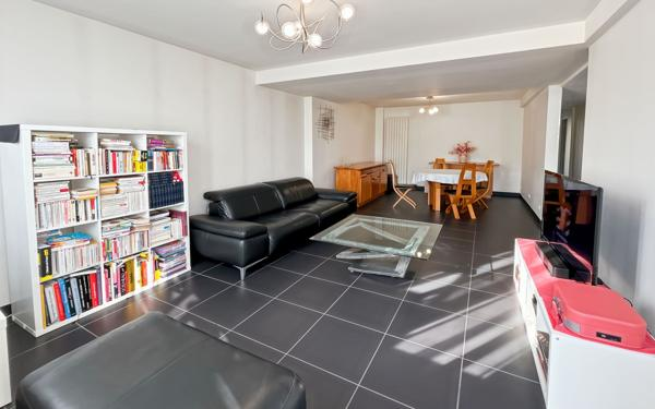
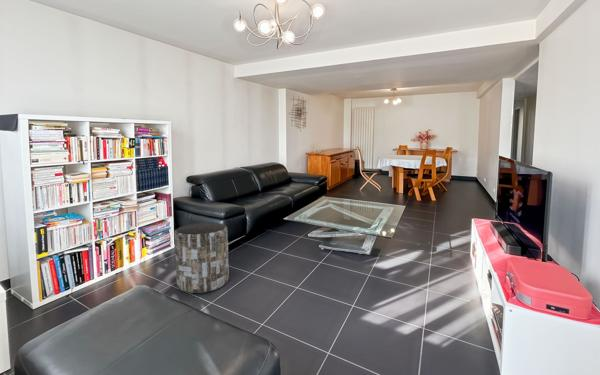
+ side table (202, 255)
